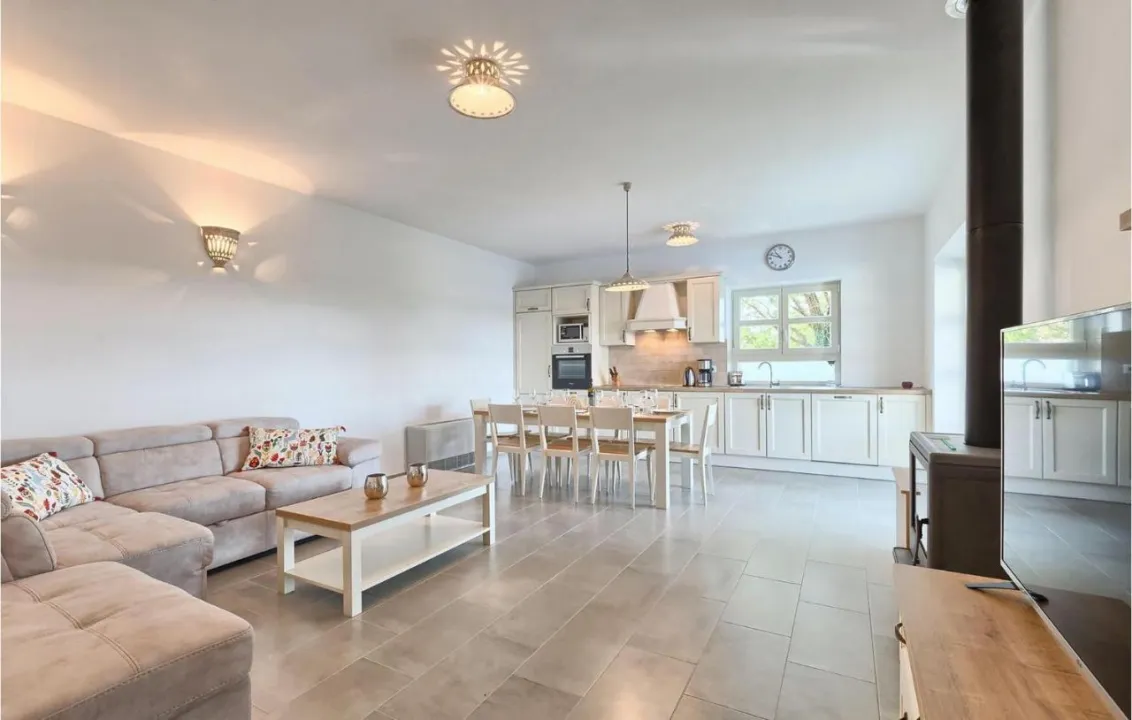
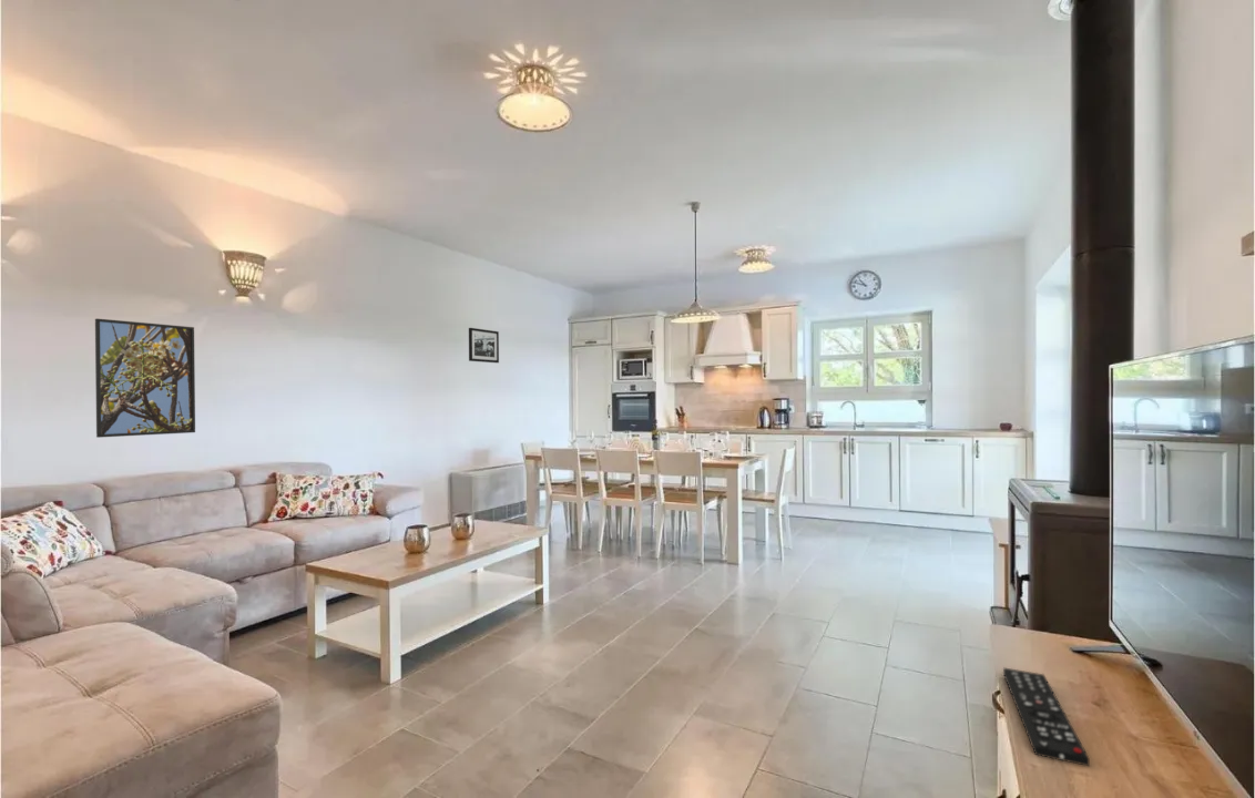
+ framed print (147, 378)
+ picture frame (483, 346)
+ remote control (1040, 709)
